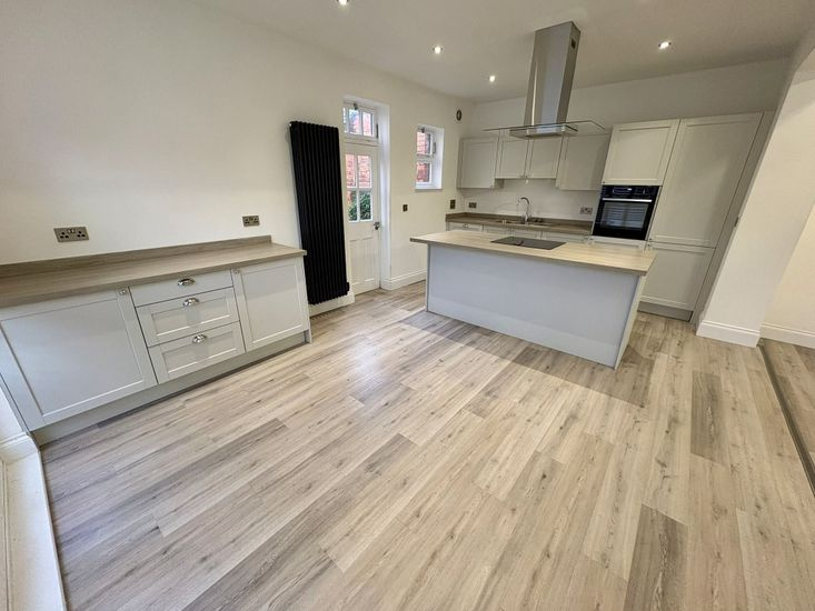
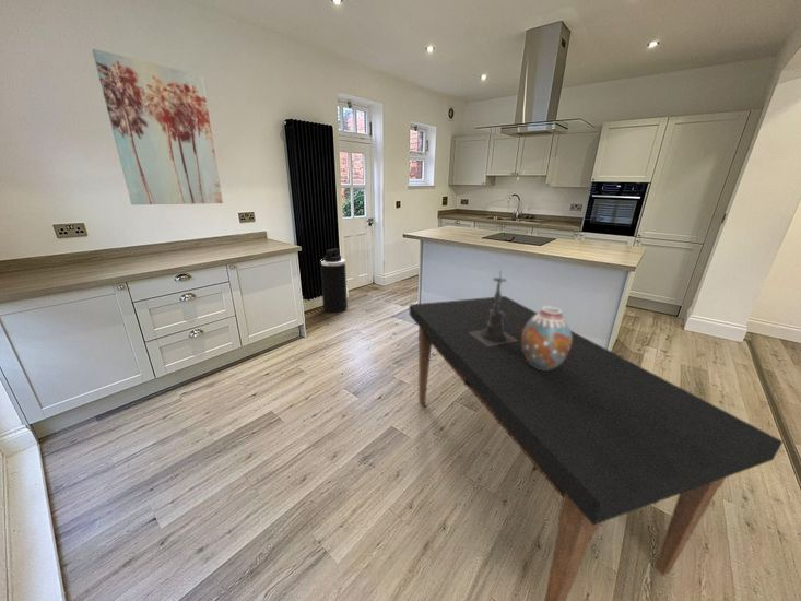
+ dining table (518, 410)
+ candle holder (496, 303)
+ wall art (167, 138)
+ vase (545, 337)
+ trash can (333, 280)
